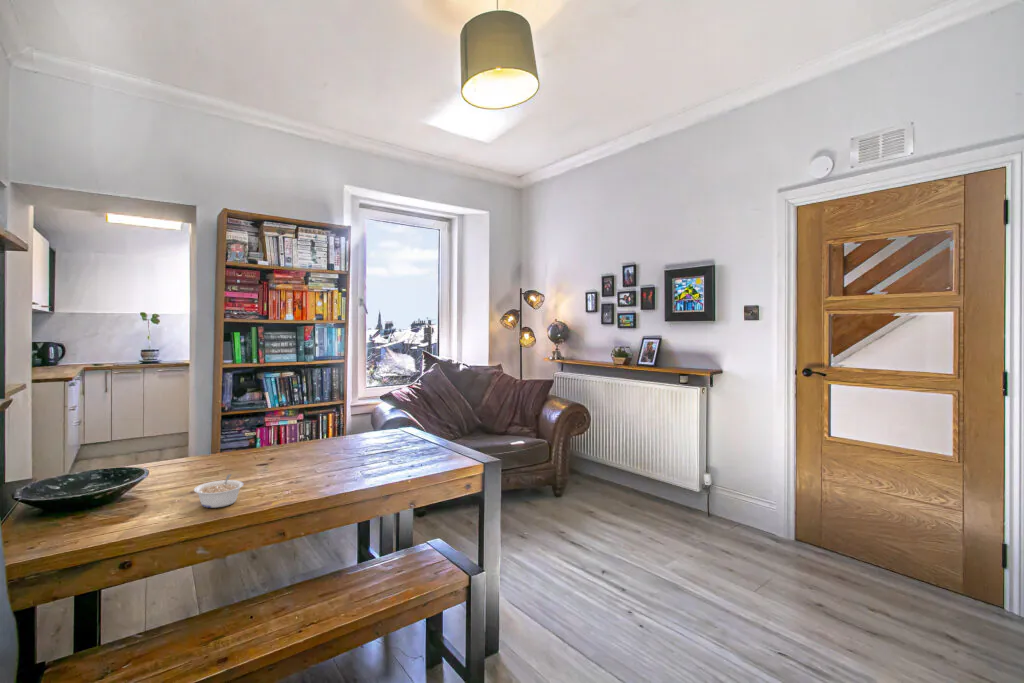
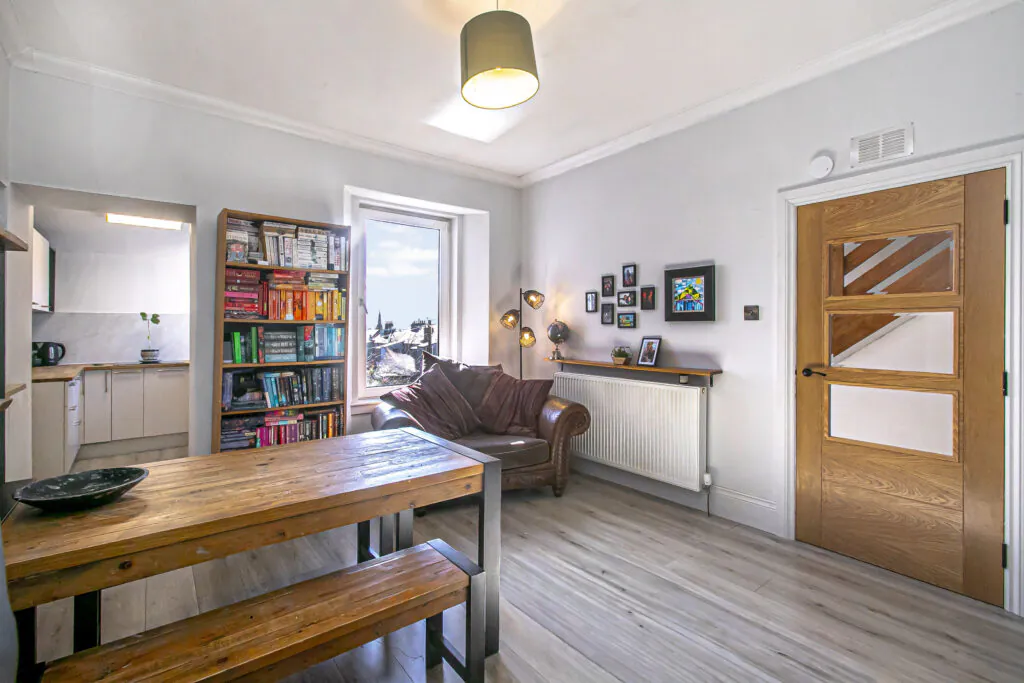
- legume (218, 492)
